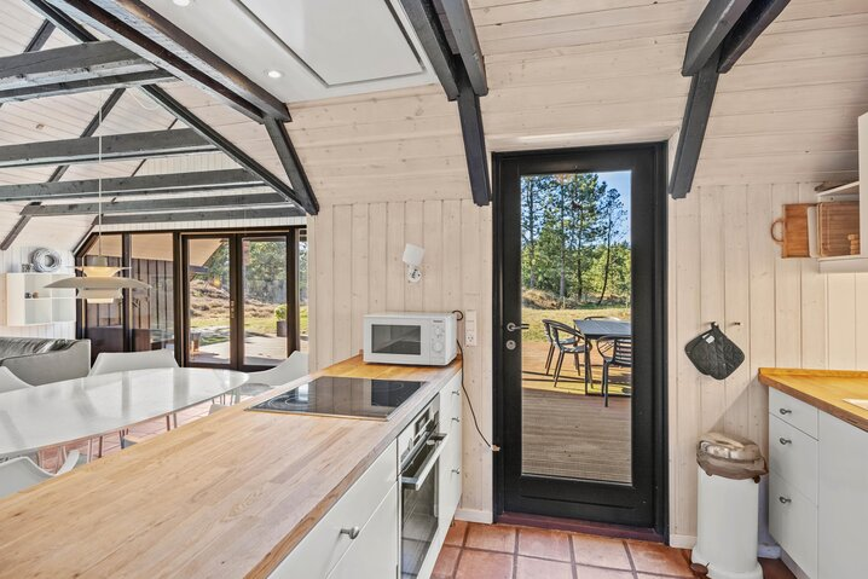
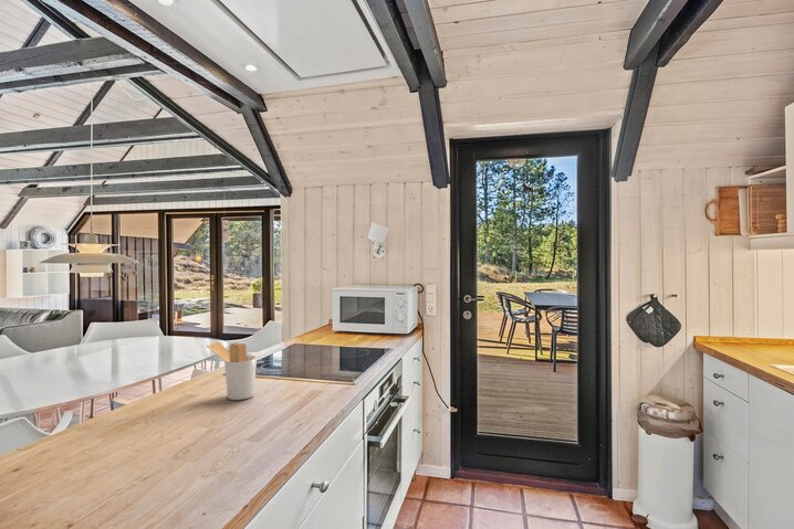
+ utensil holder (232, 368)
